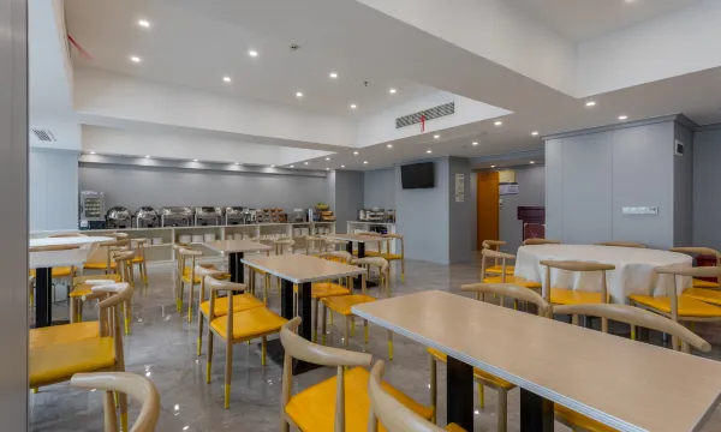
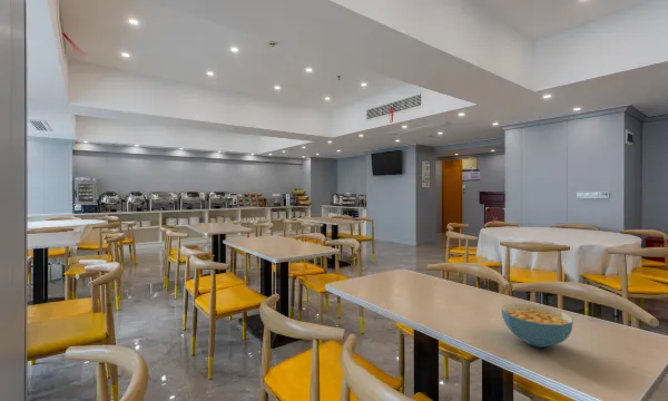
+ cereal bowl (536, 327)
